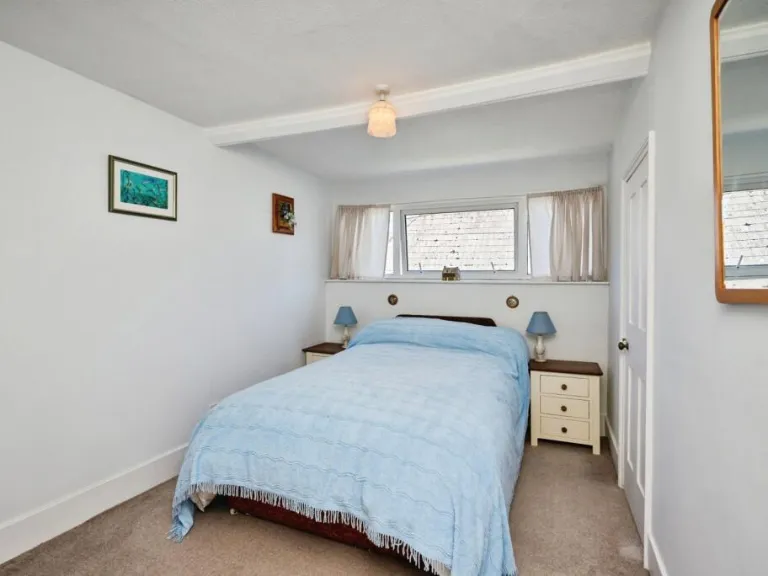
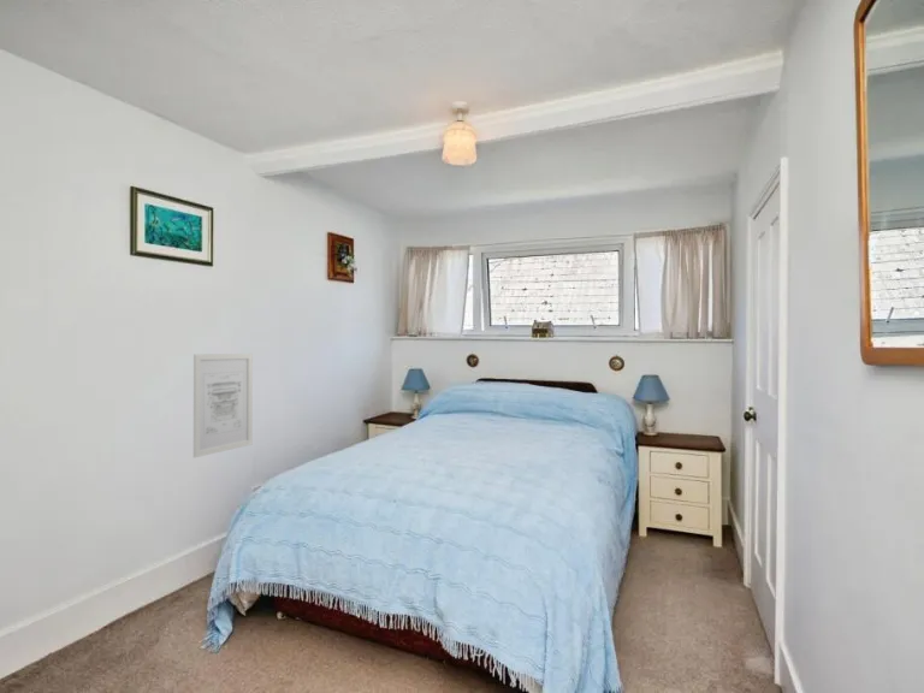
+ wall art (224, 402)
